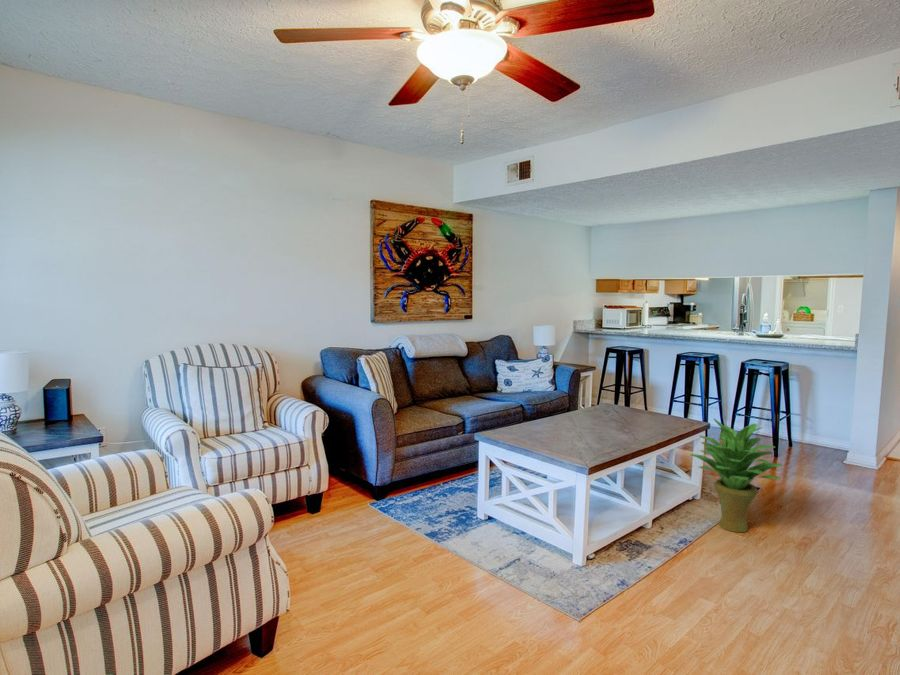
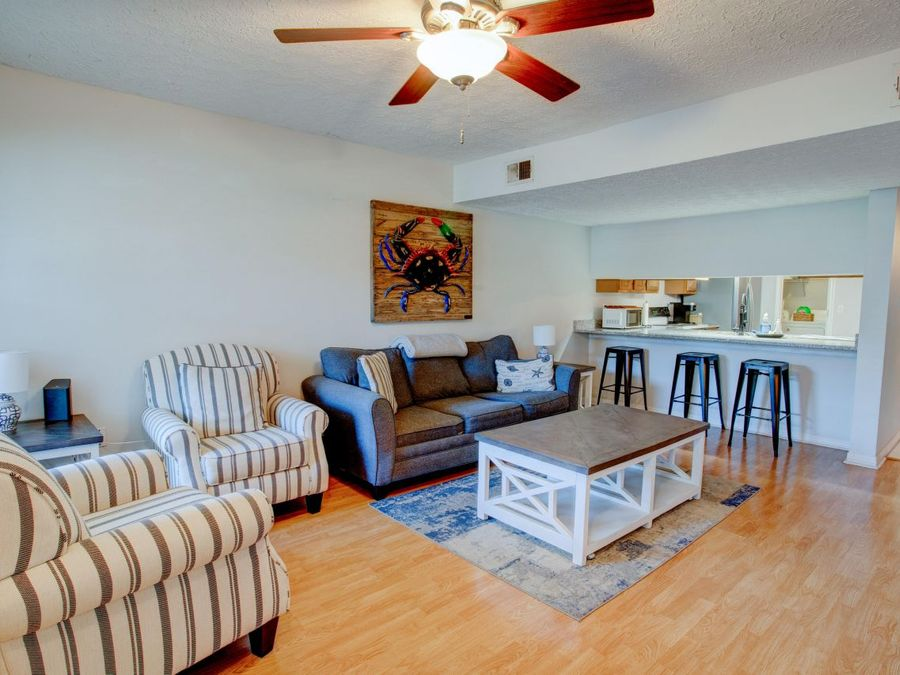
- potted plant (736, 474)
